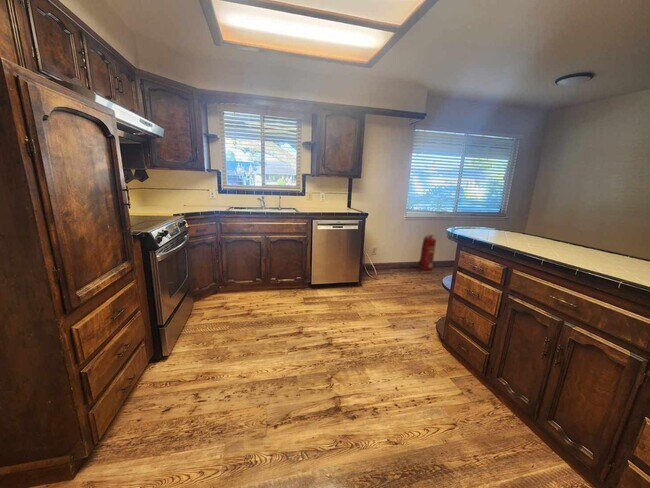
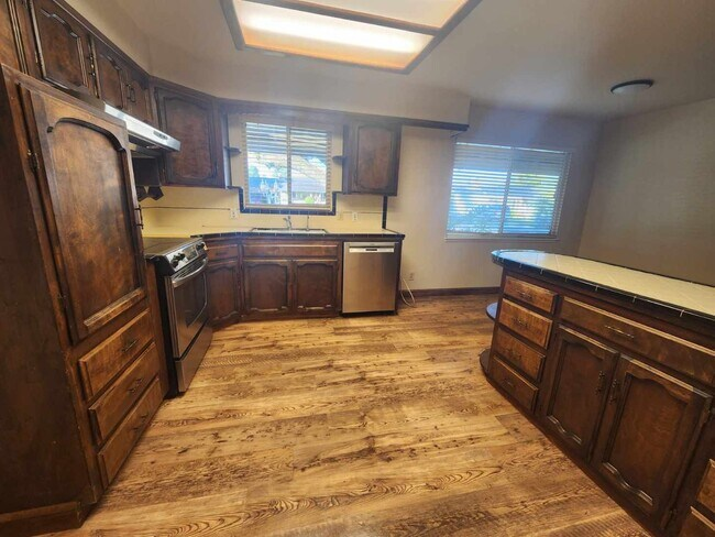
- fire extinguisher (426, 250)
